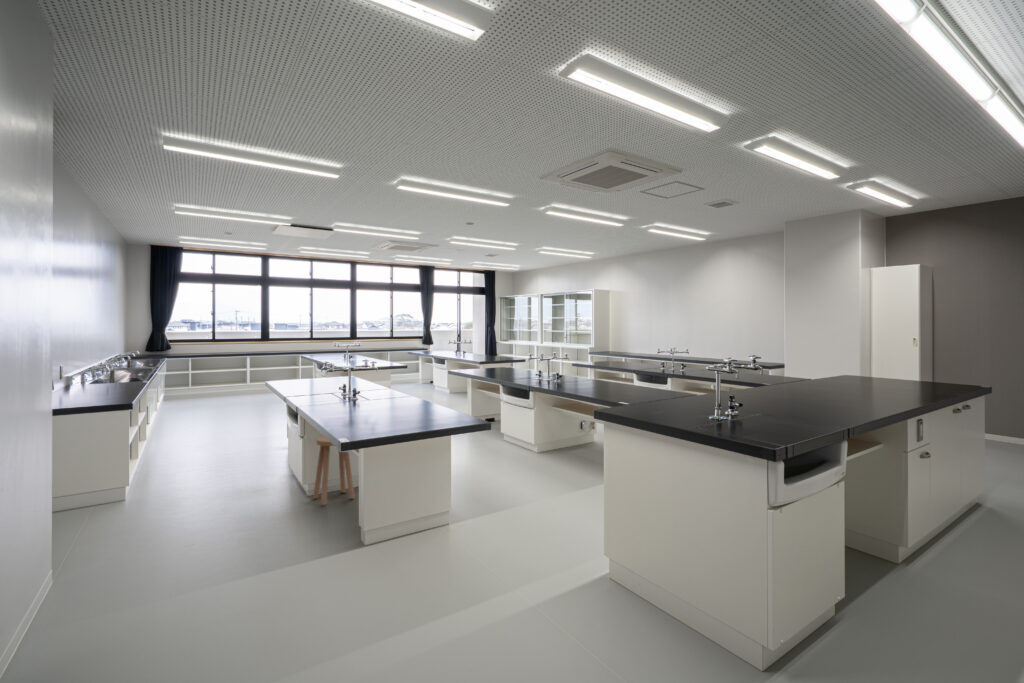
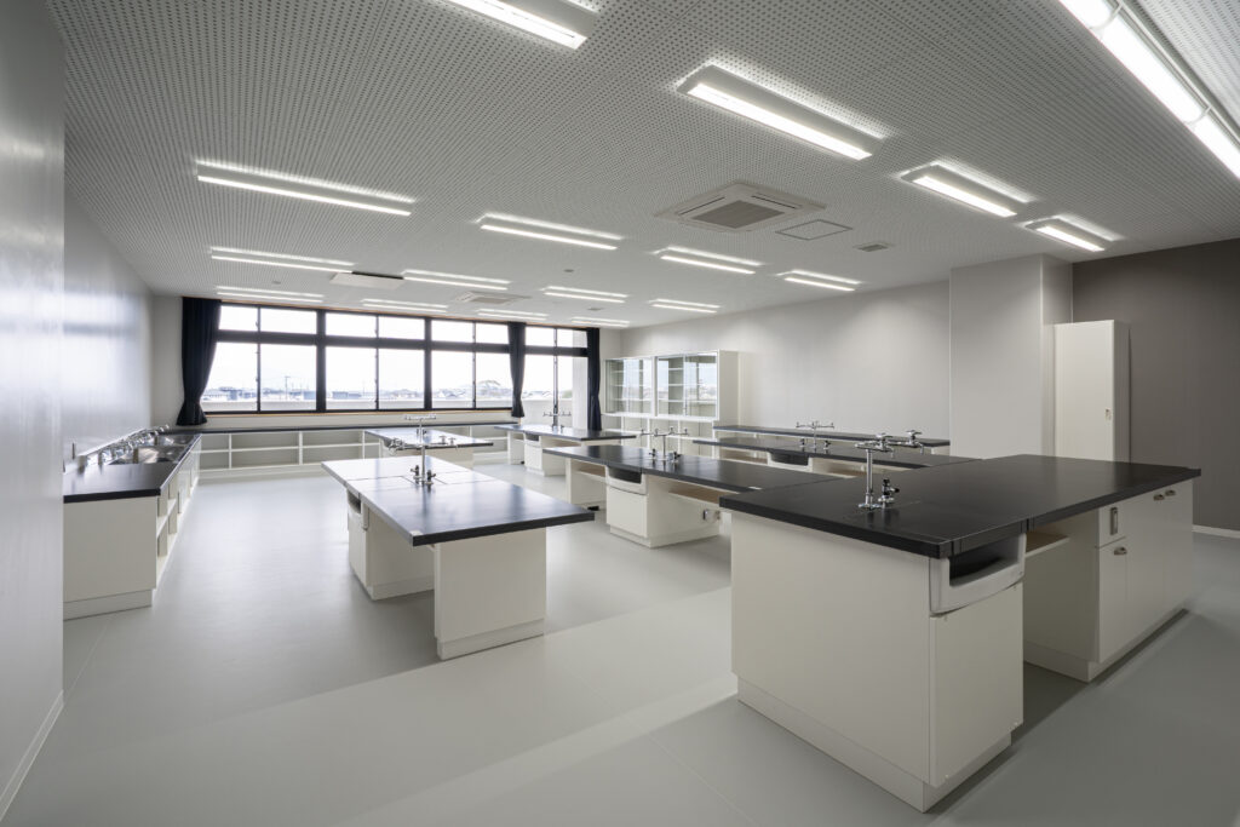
- stool (339, 468)
